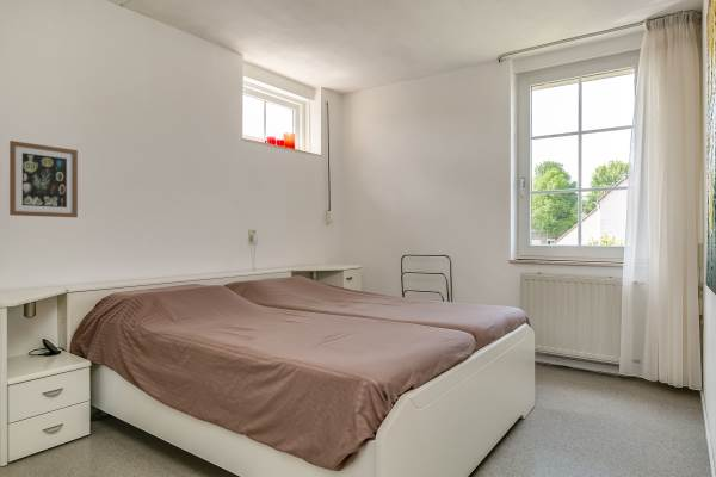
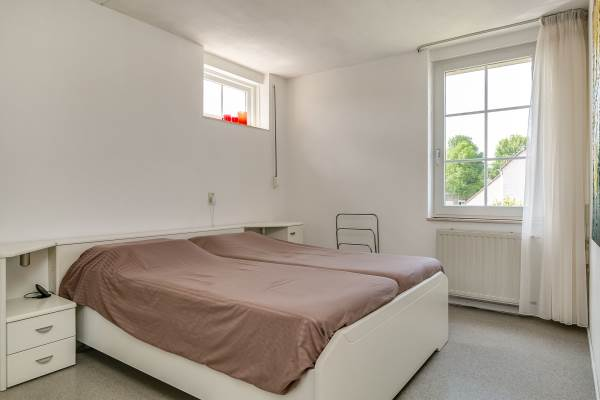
- wall art (45, 180)
